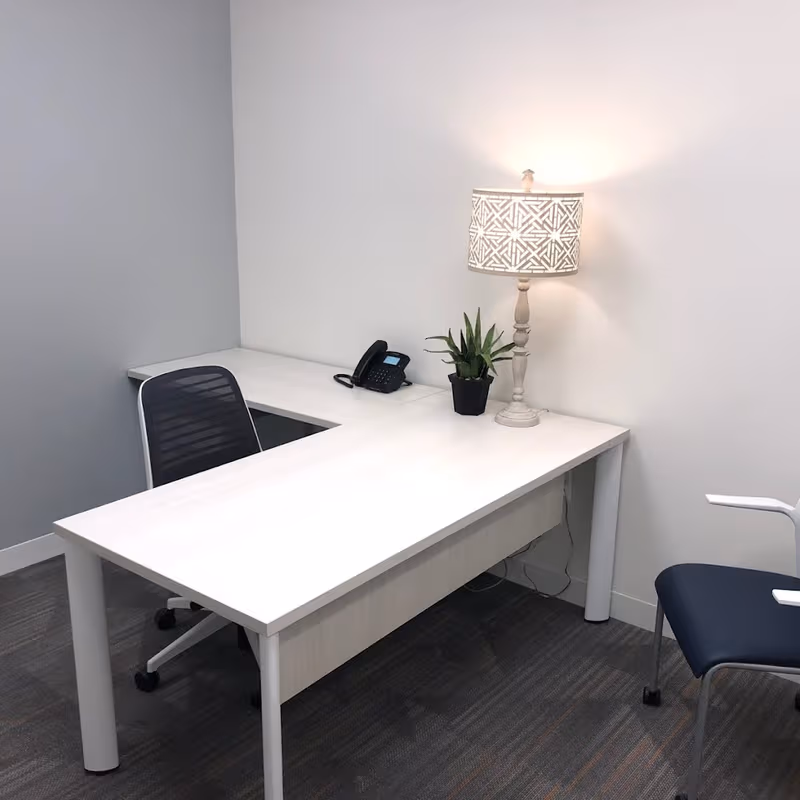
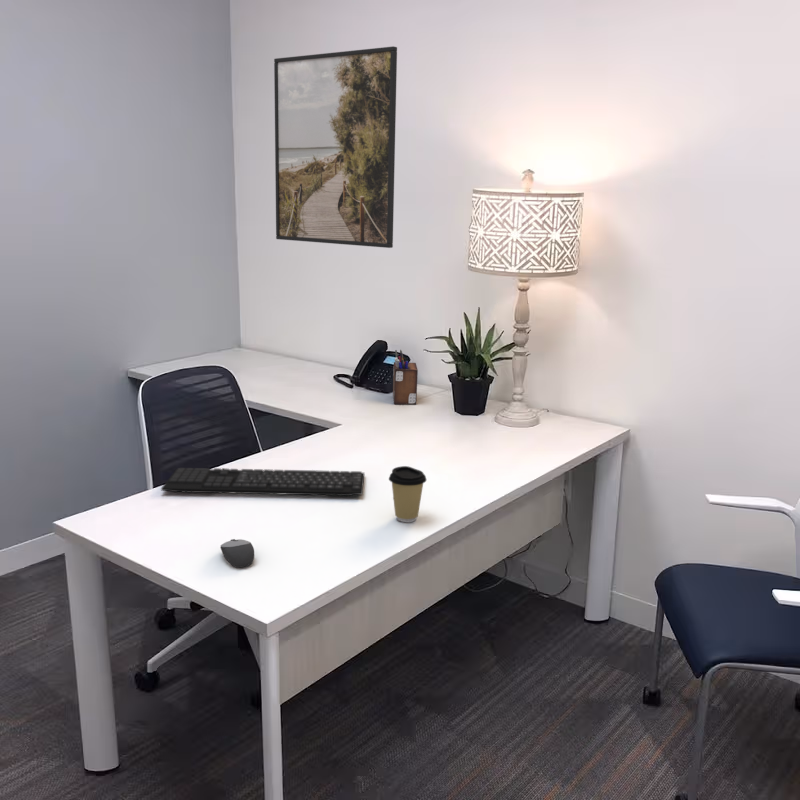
+ coffee cup (407, 494)
+ keyboard (266, 481)
+ computer mouse (237, 549)
+ desk organizer (405, 376)
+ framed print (331, 150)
